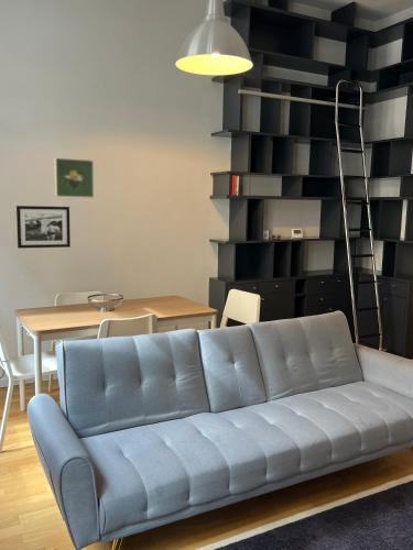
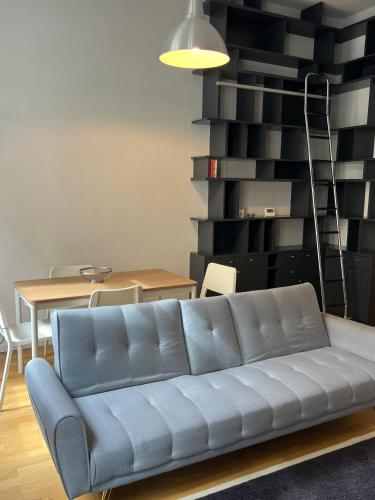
- picture frame (43, 227)
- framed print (74, 178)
